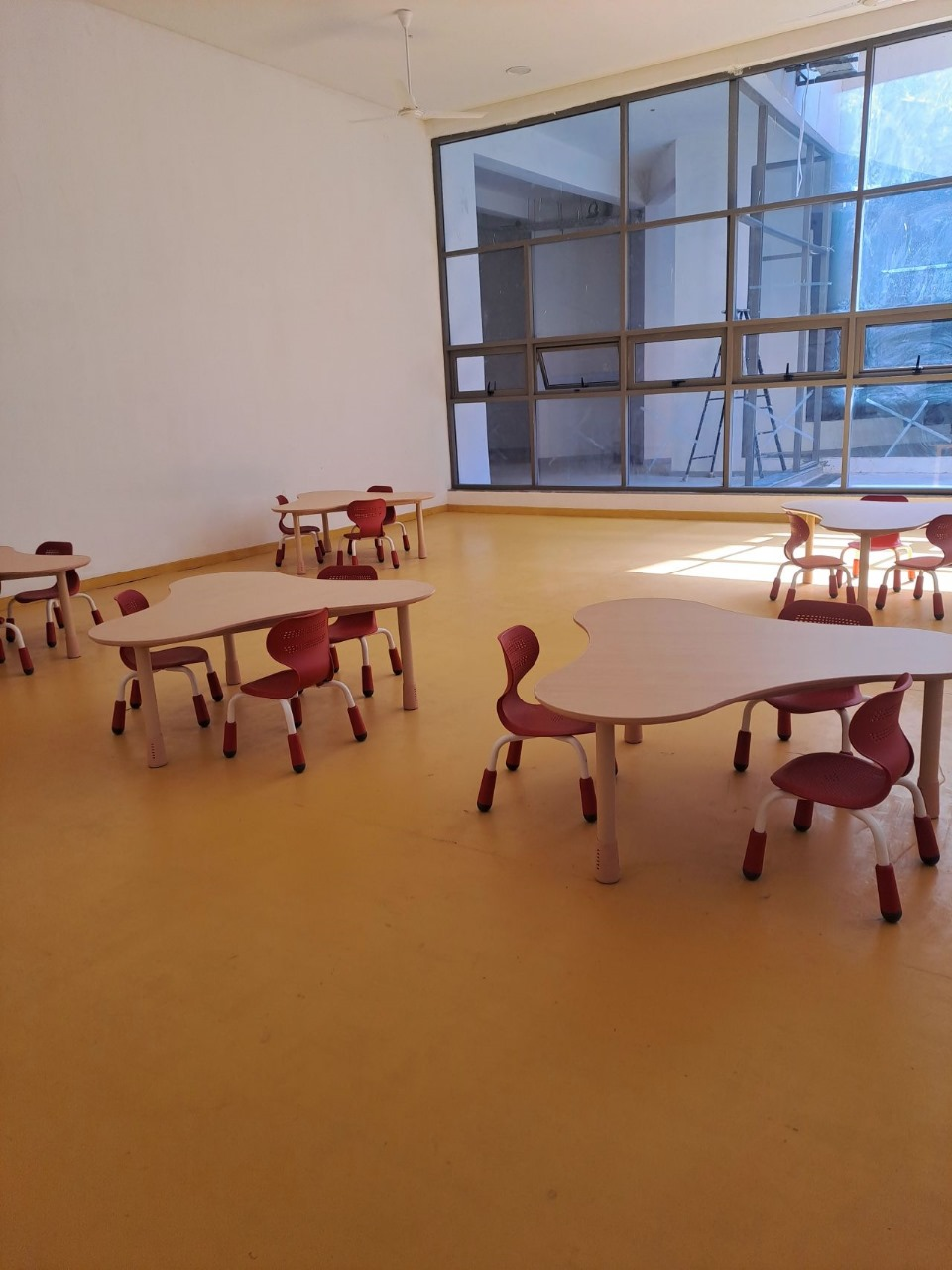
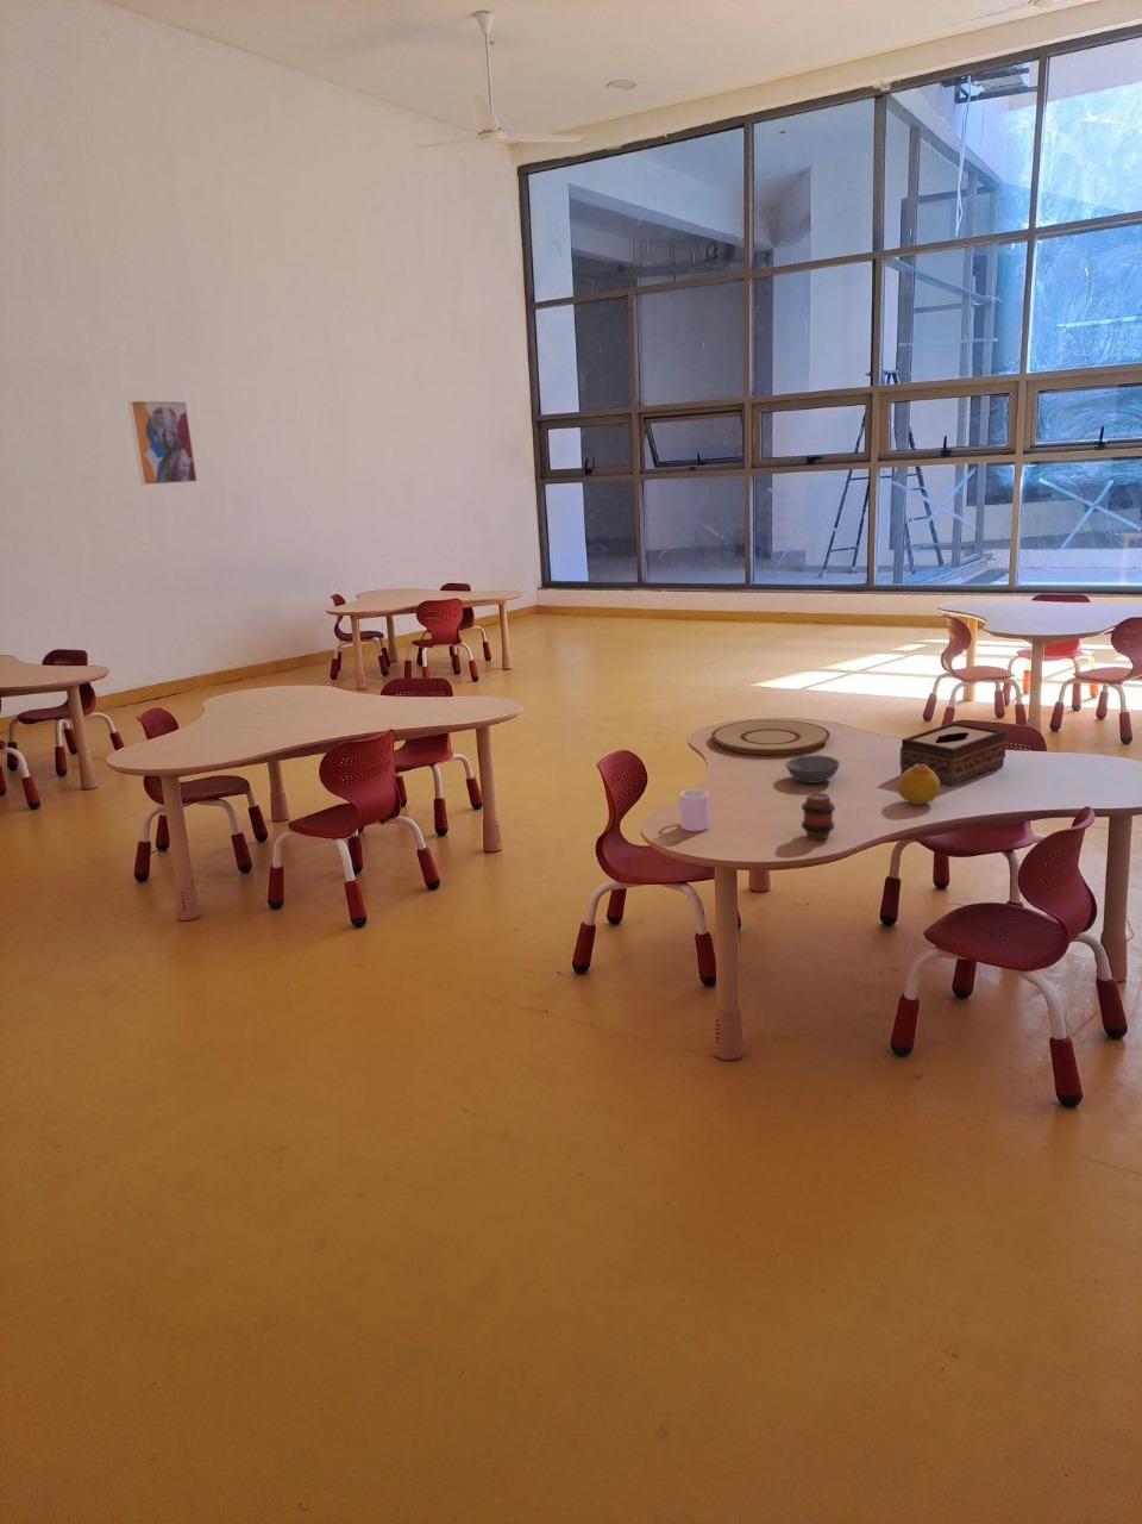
+ fruit (919, 784)
+ plate (770, 737)
+ bowl (811, 770)
+ wall art (163, 442)
+ tissue box (952, 752)
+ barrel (817, 816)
+ cup (691, 809)
